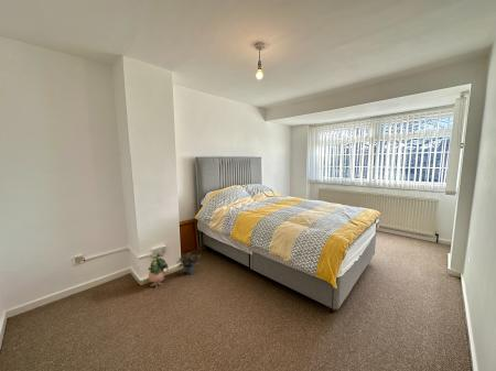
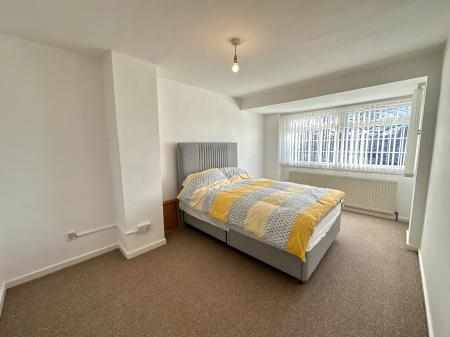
- potted plant (158, 270)
- potted plant (188, 263)
